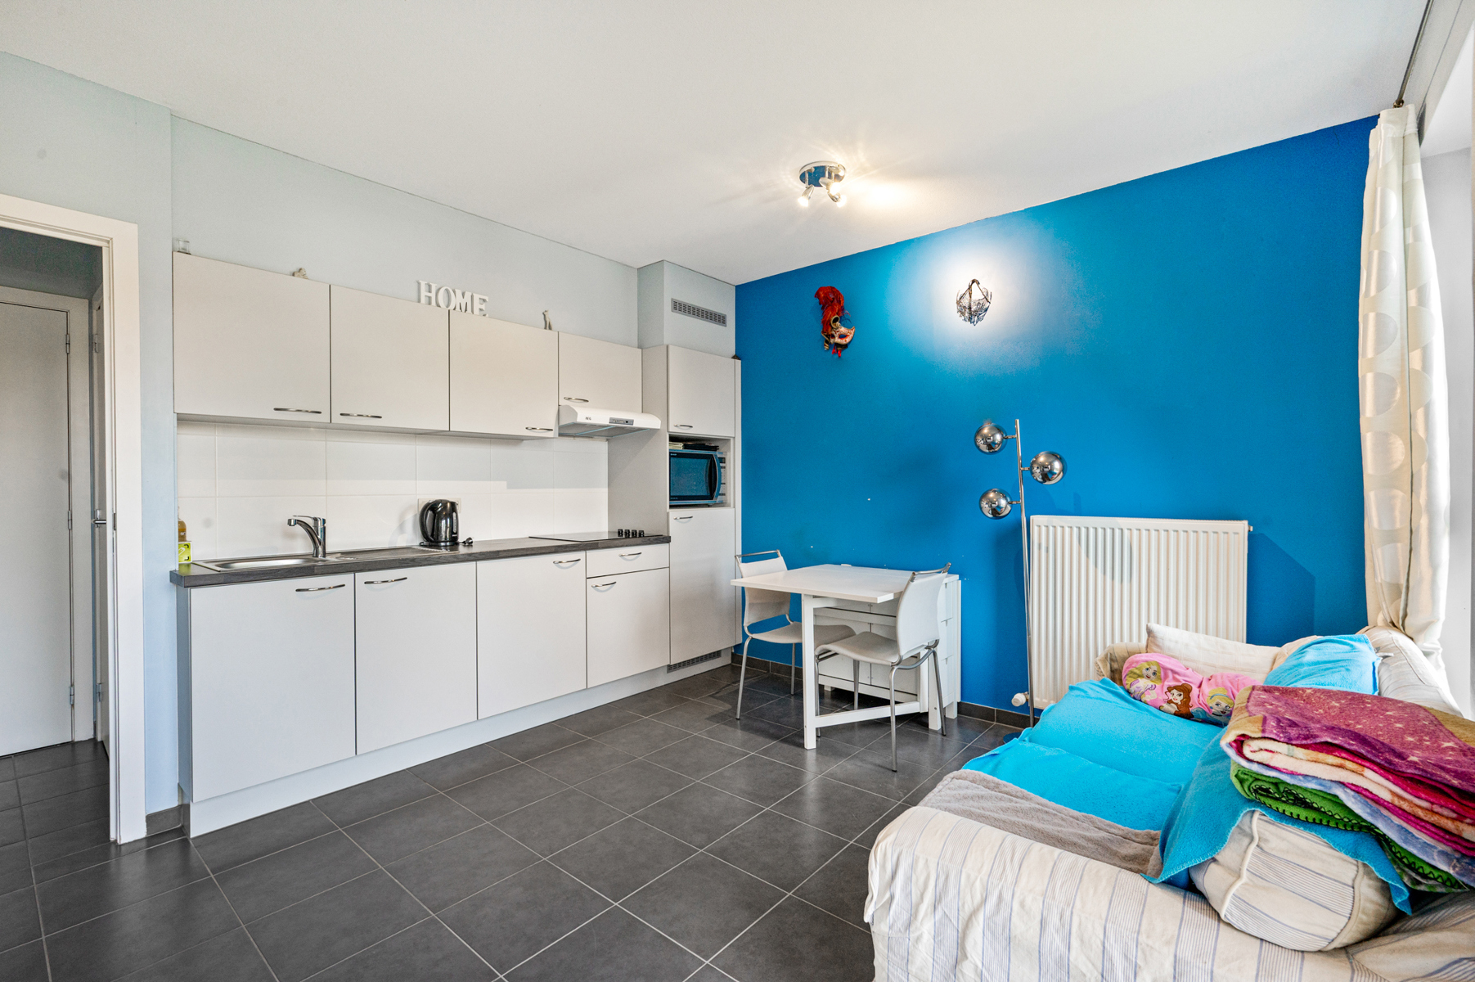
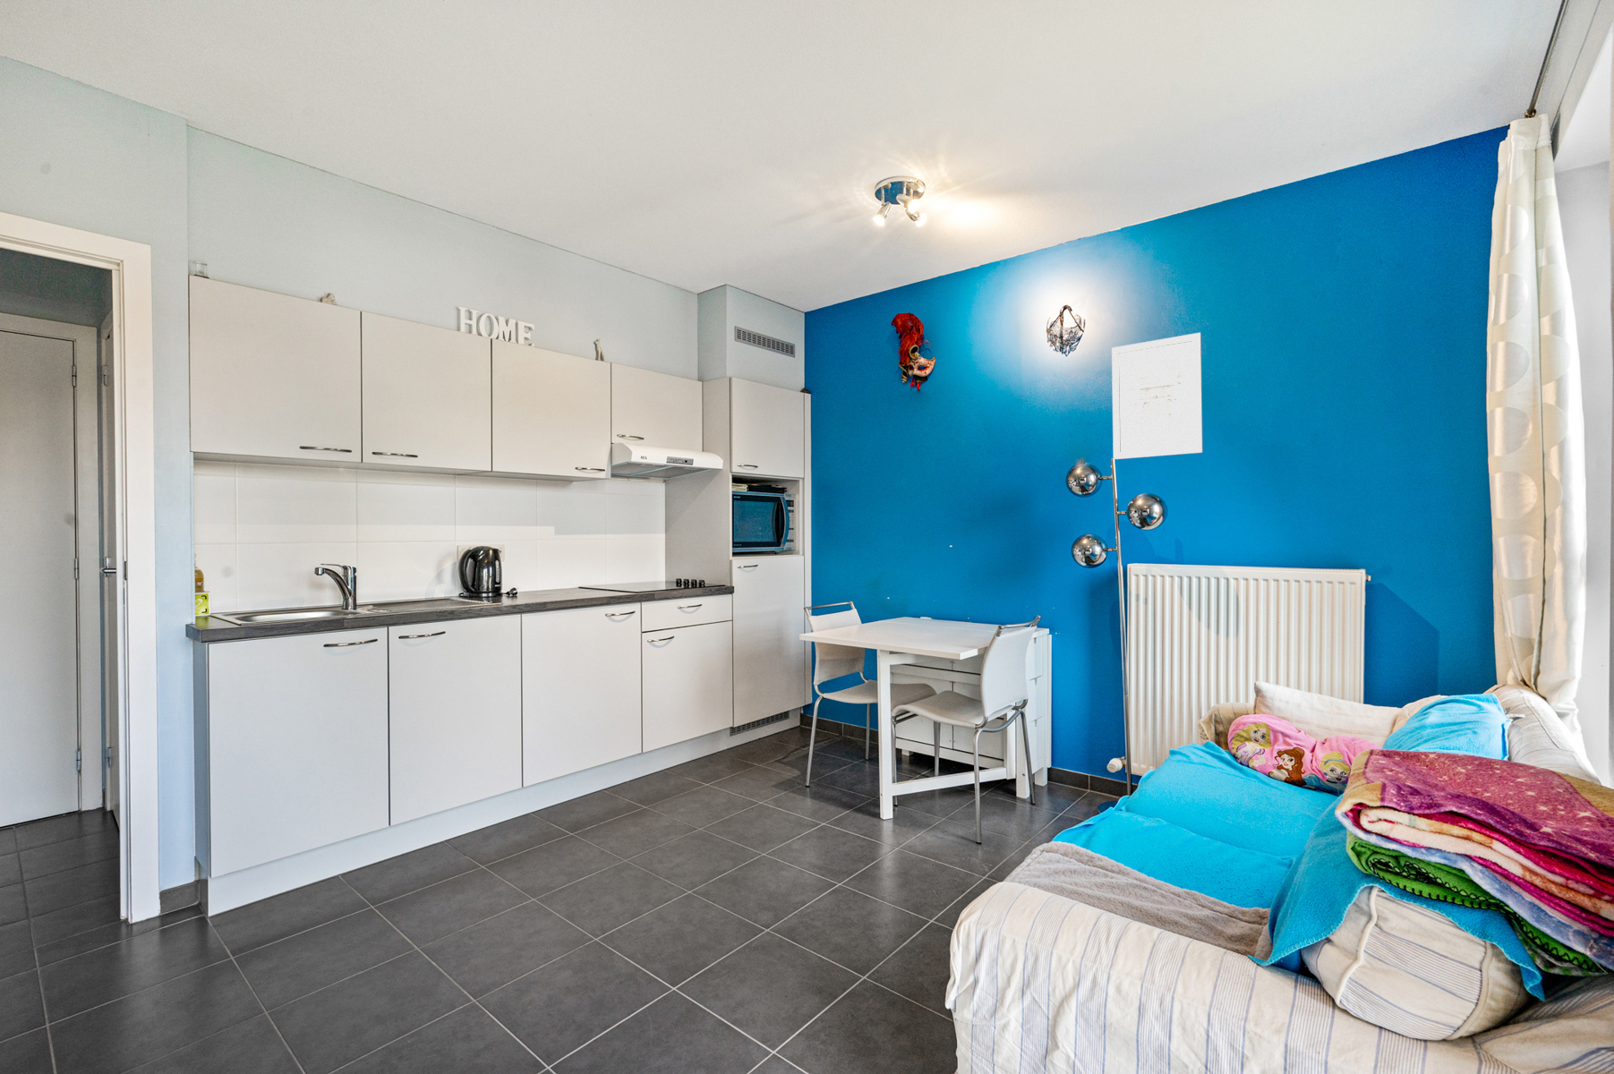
+ wall art (1155, 398)
